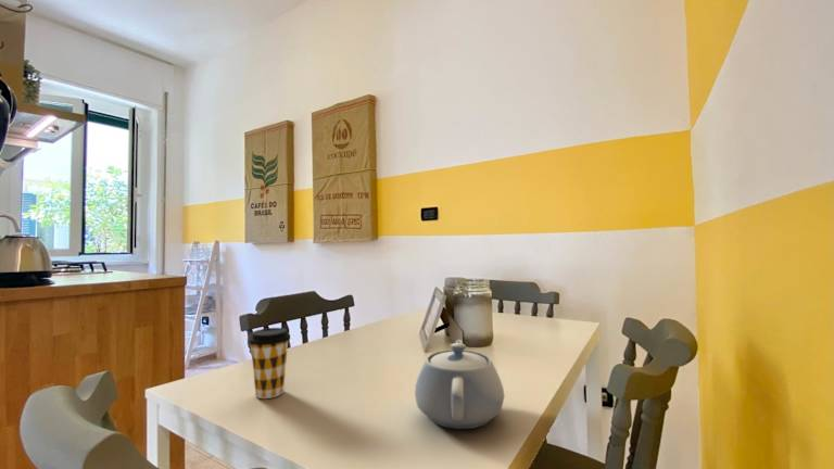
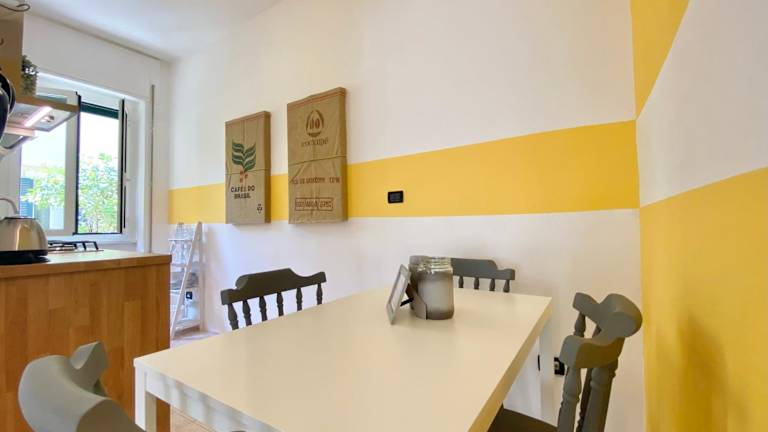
- coffee cup (269, 362)
- teapot (456, 378)
